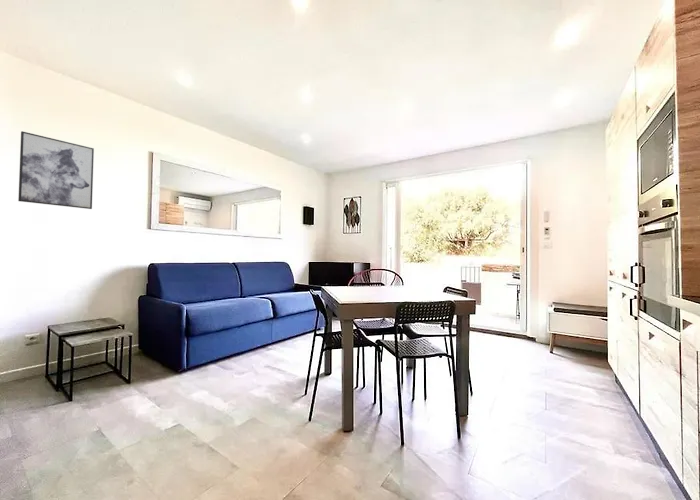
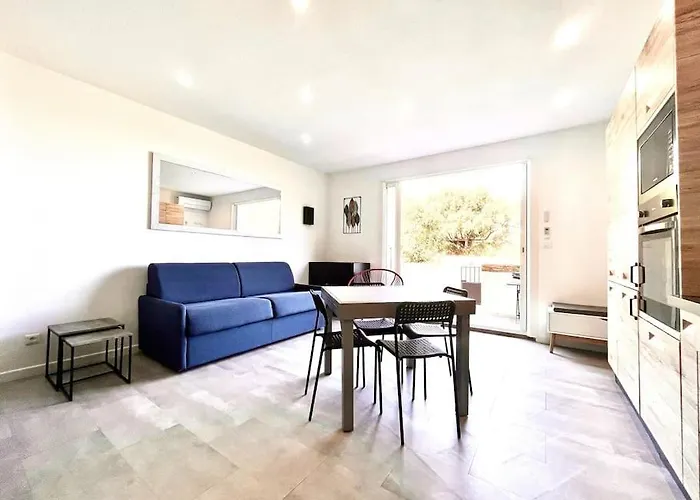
- wall art (58, 172)
